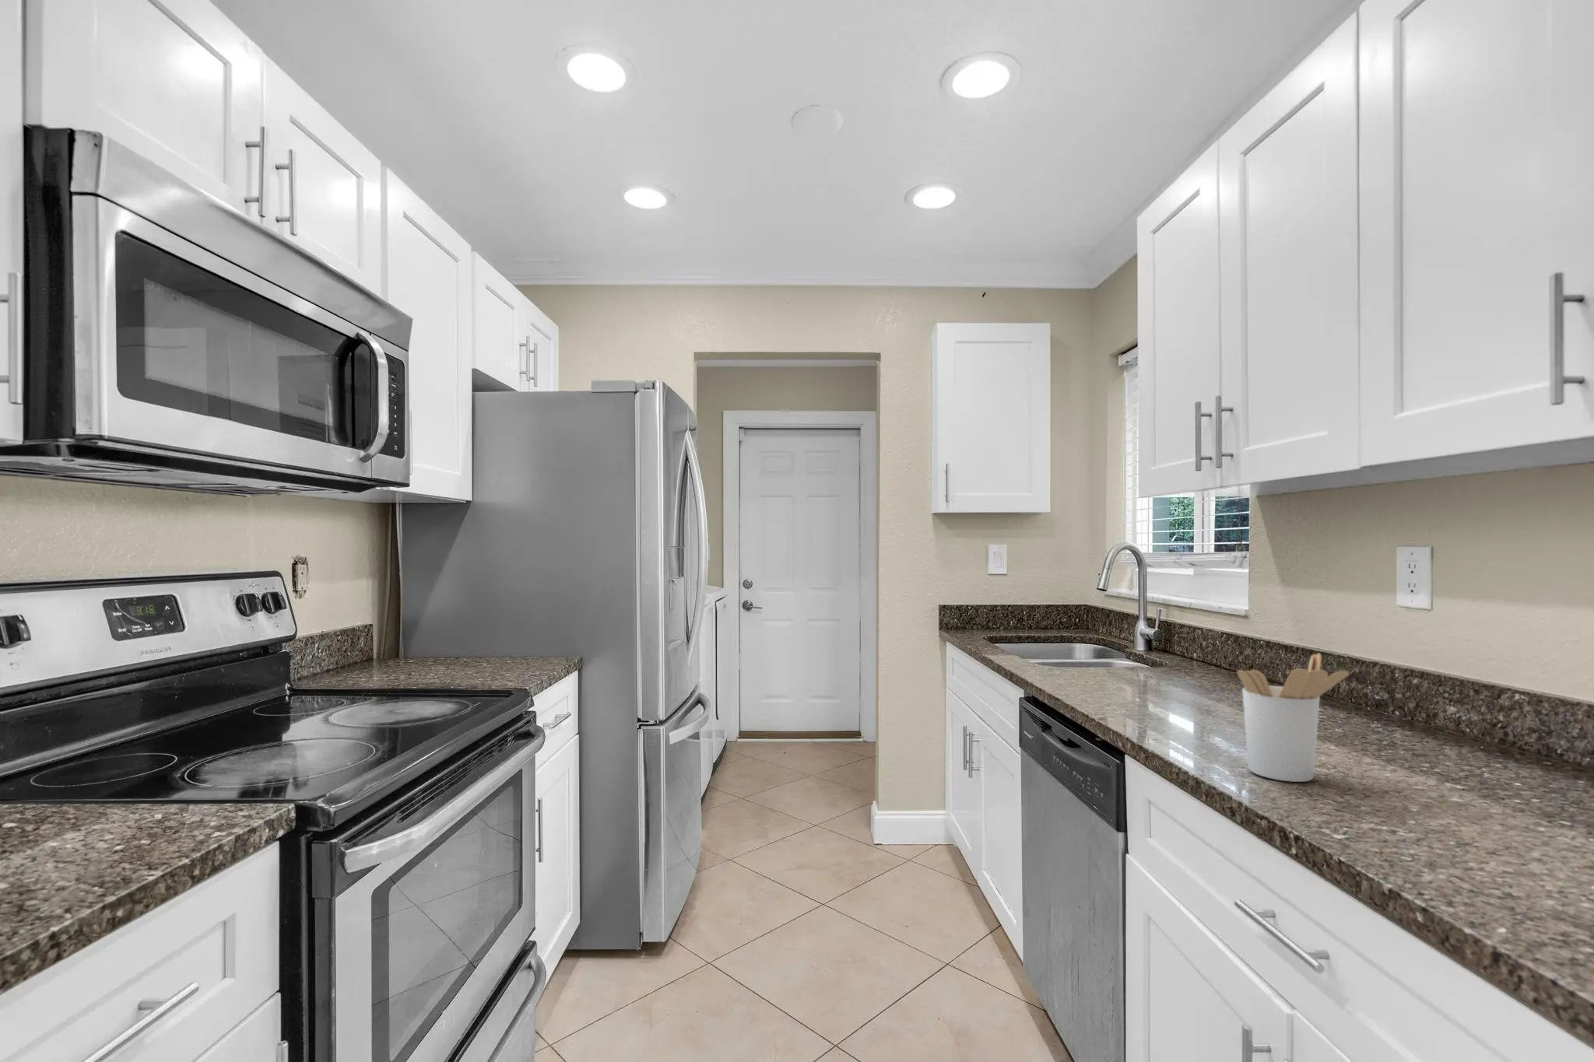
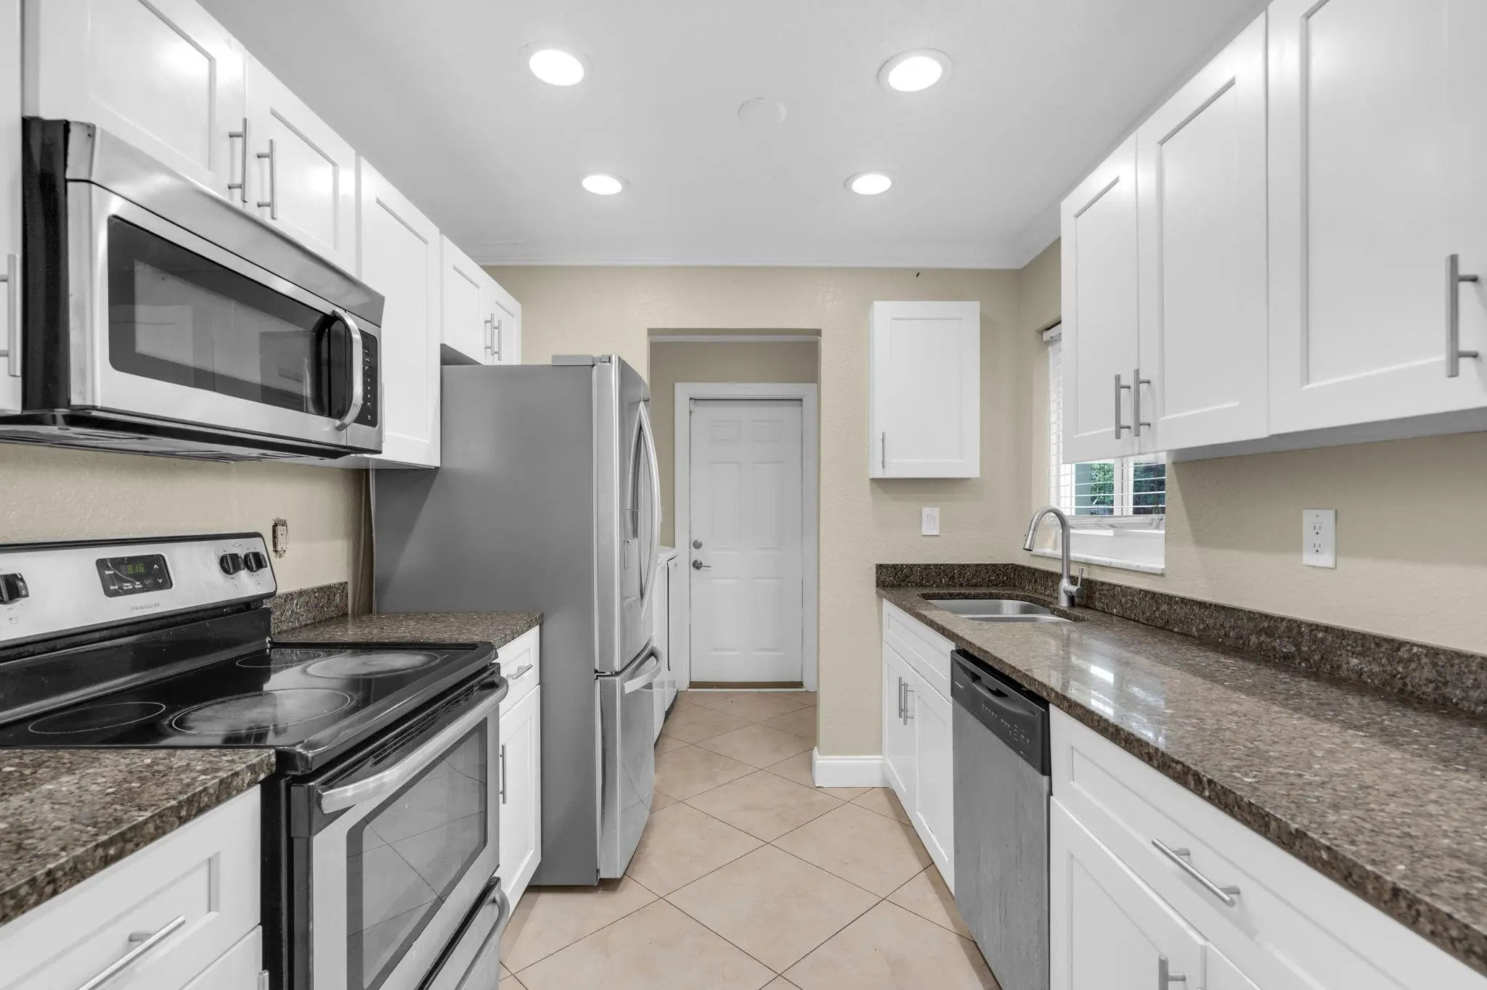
- utensil holder (1292, 717)
